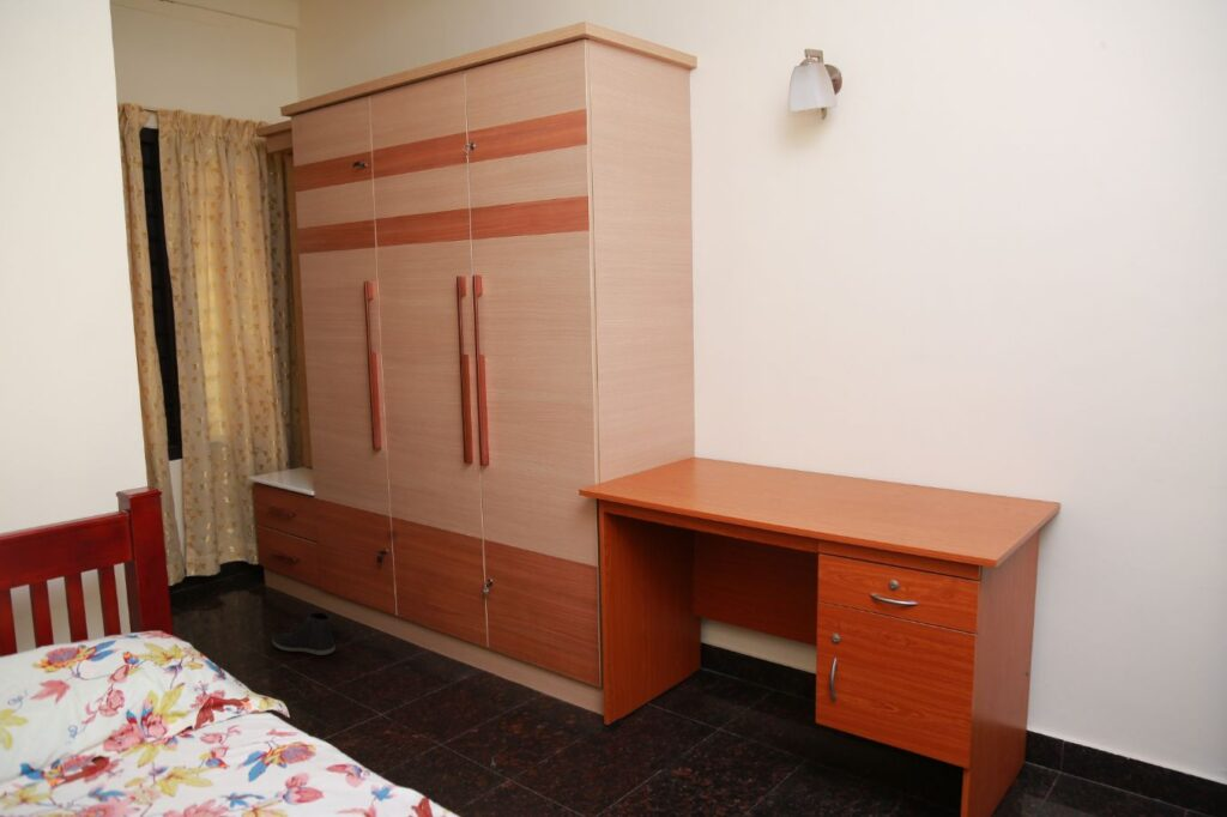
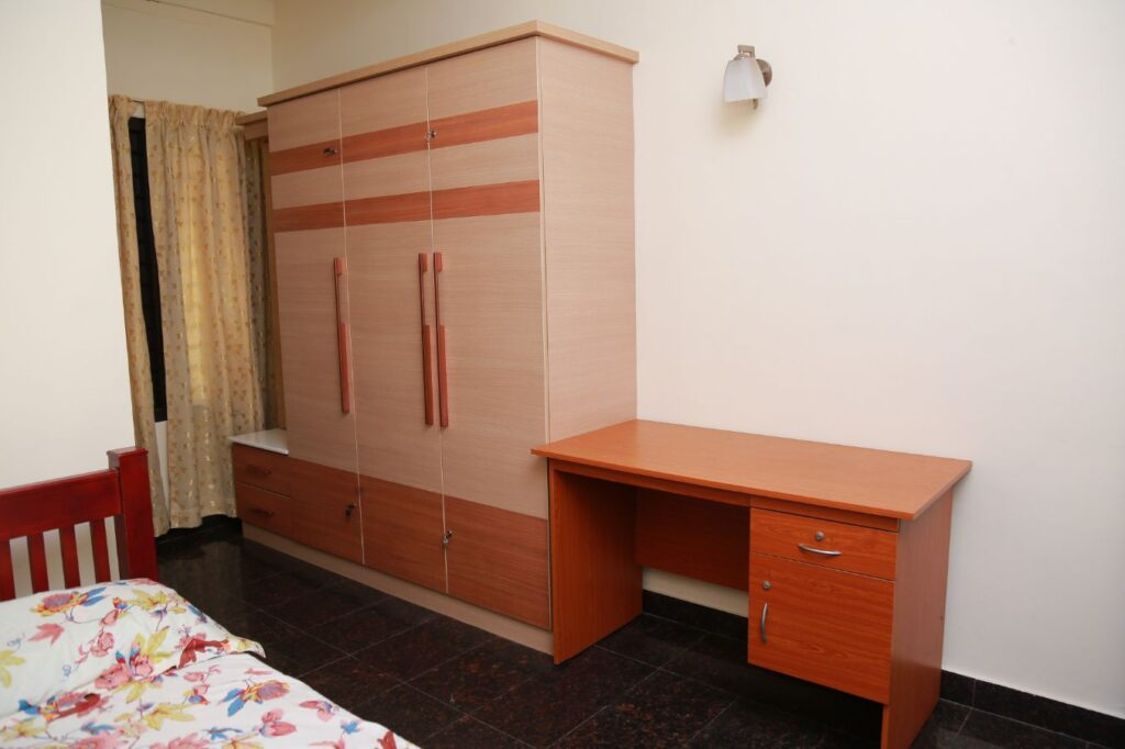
- sneaker (303, 629)
